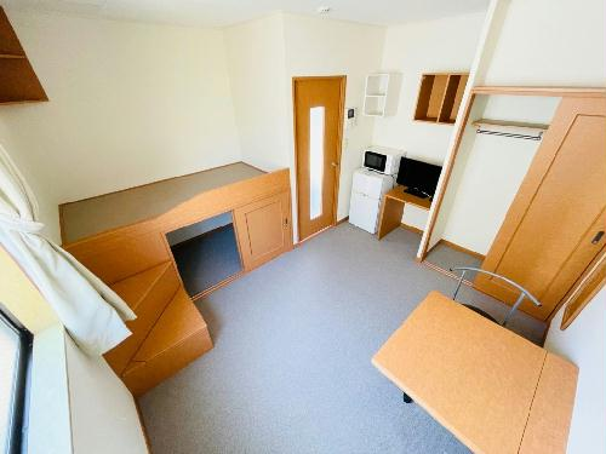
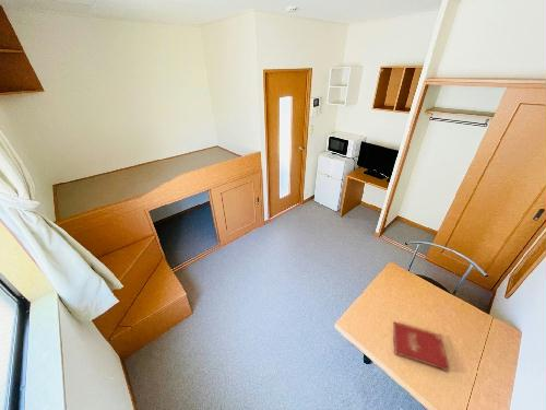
+ book (418, 344)
